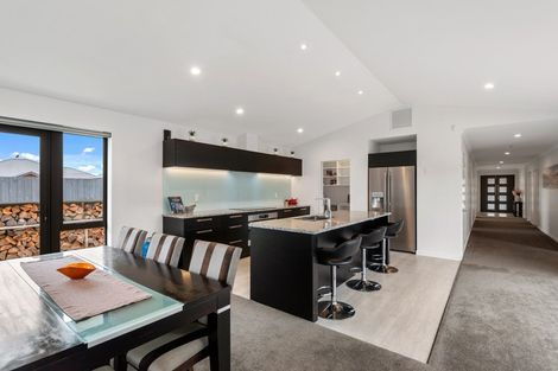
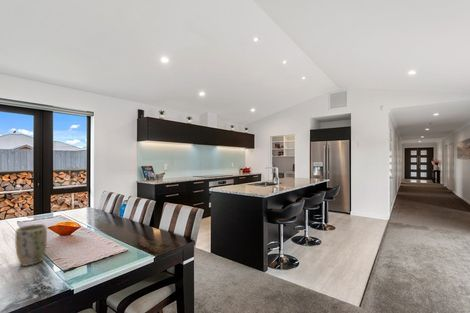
+ plant pot (31, 244)
